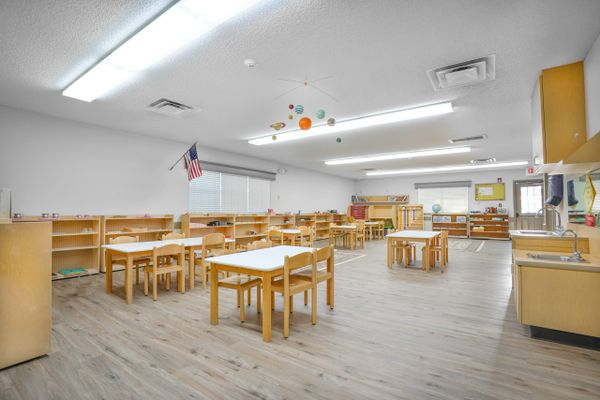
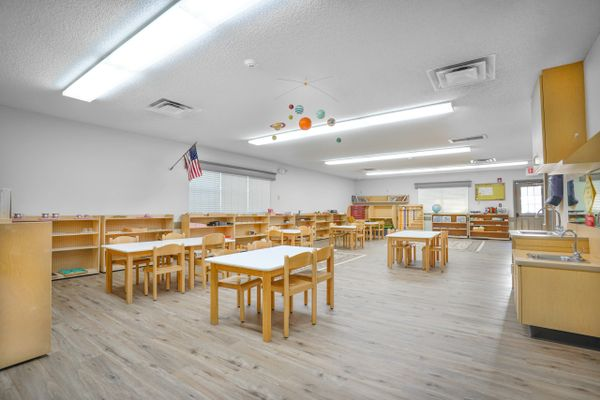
- basket (84, 283)
